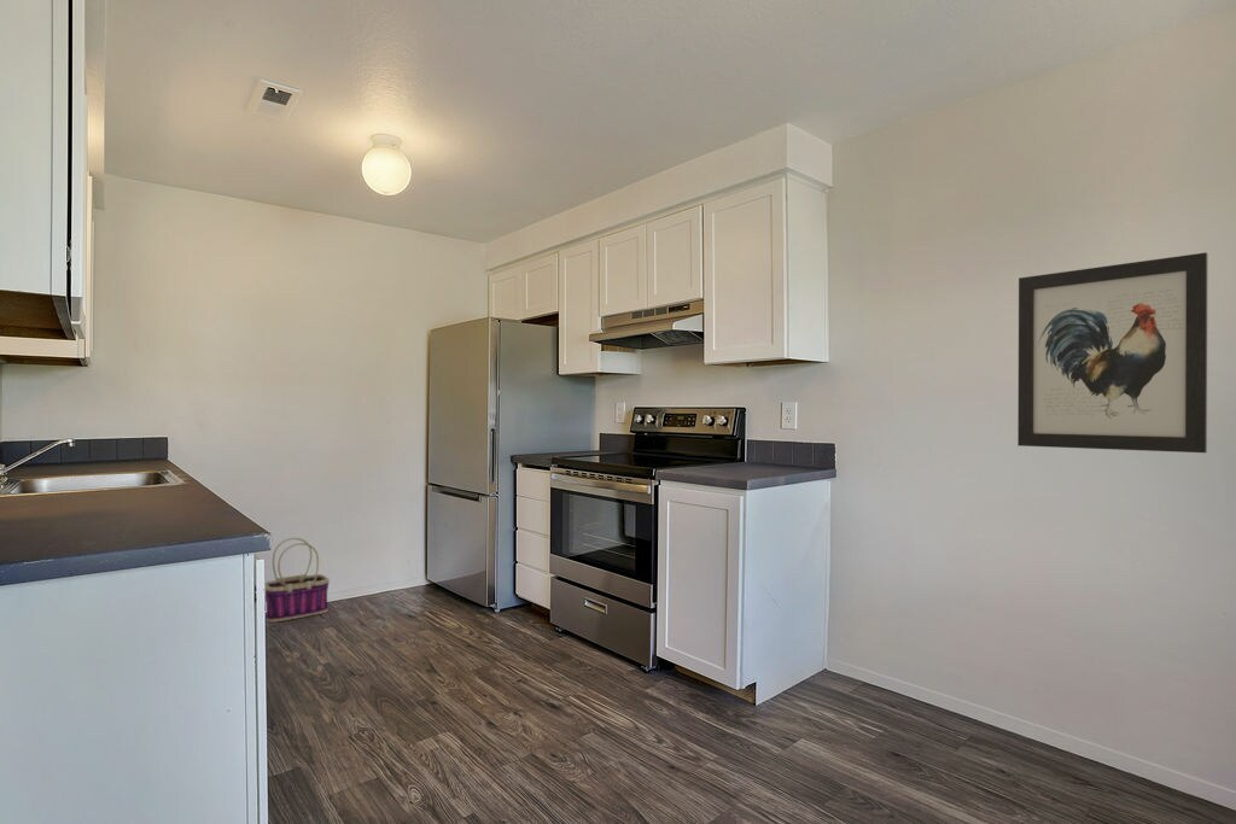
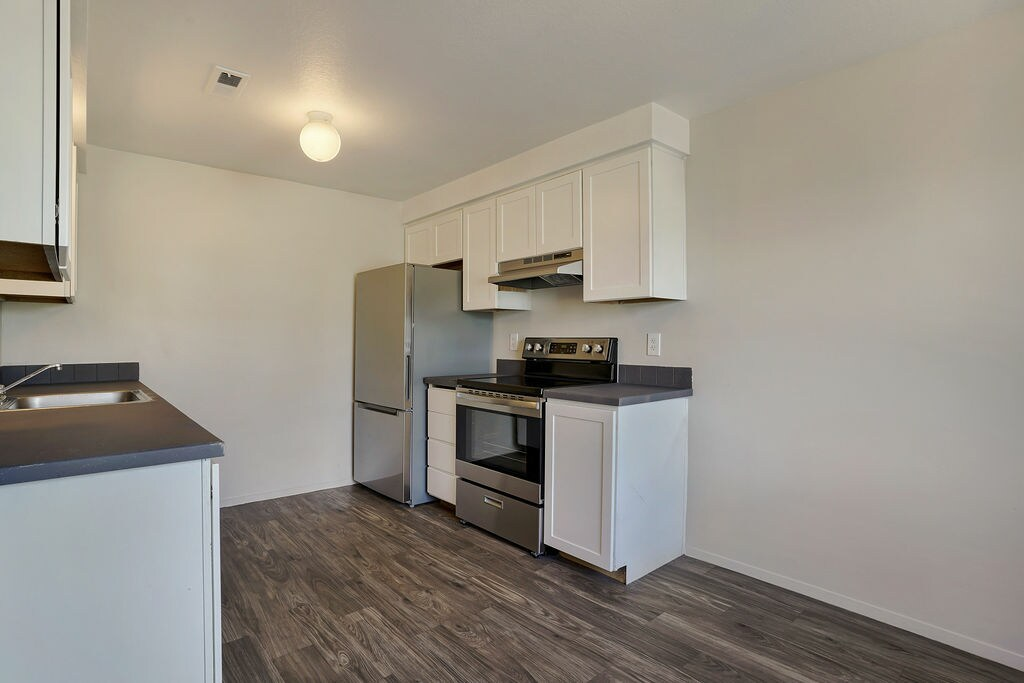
- wall art (1104, 357)
- basket (296, 577)
